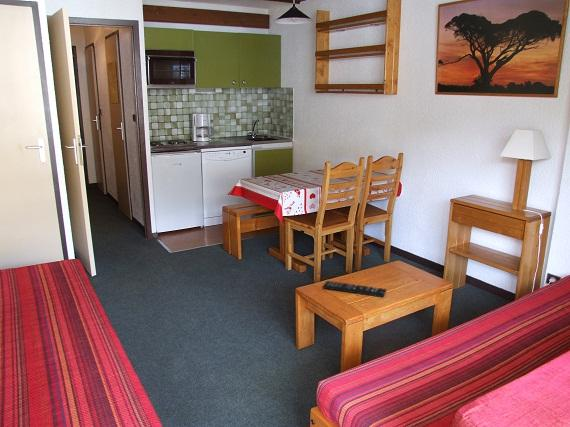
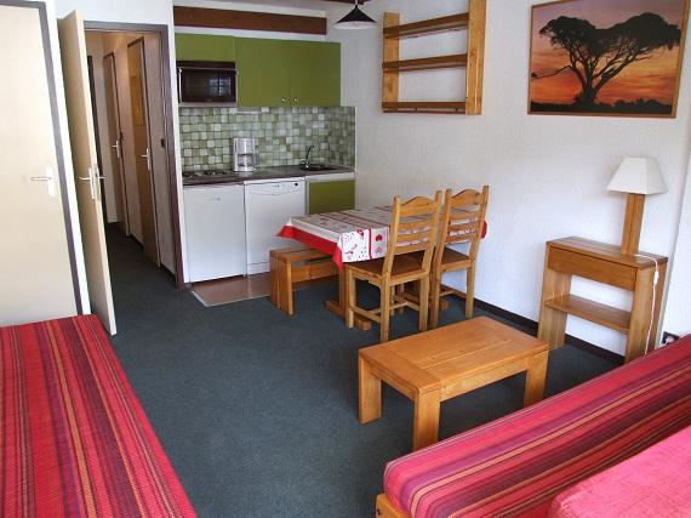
- remote control (354, 288)
